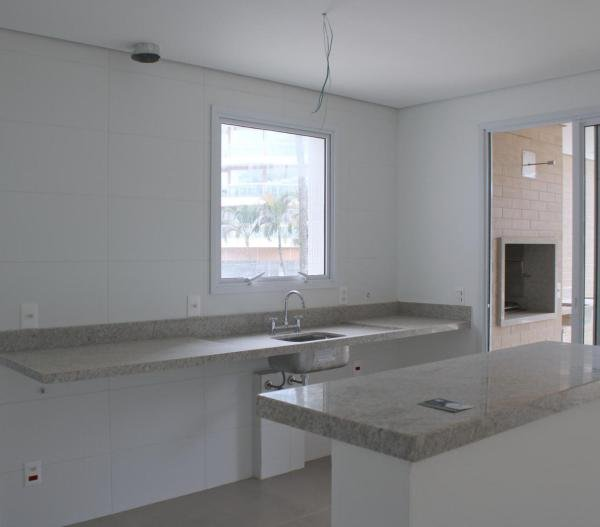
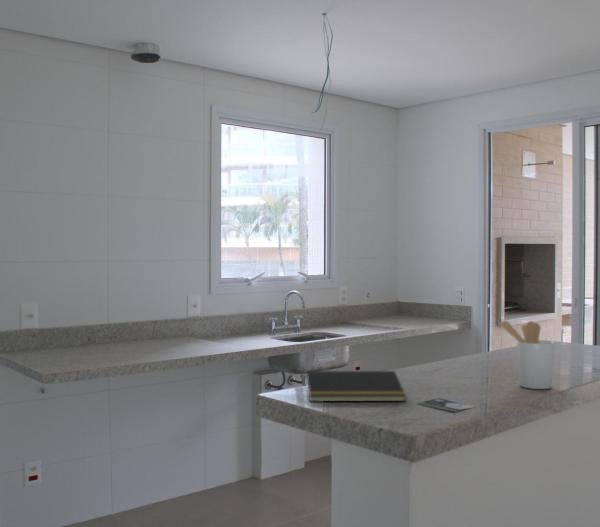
+ utensil holder (525, 352)
+ notepad (354, 385)
